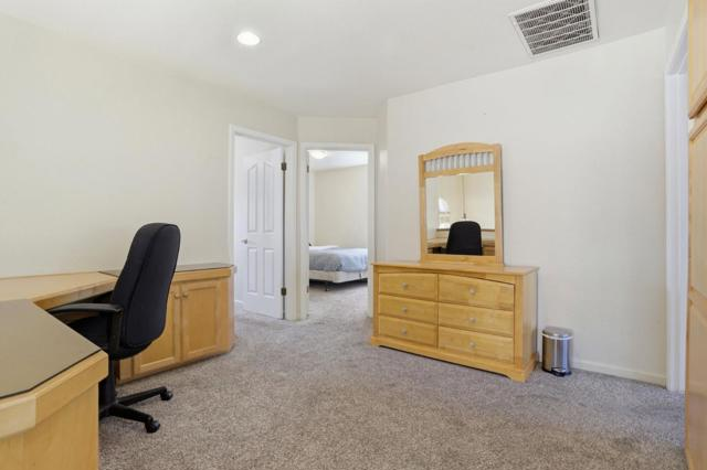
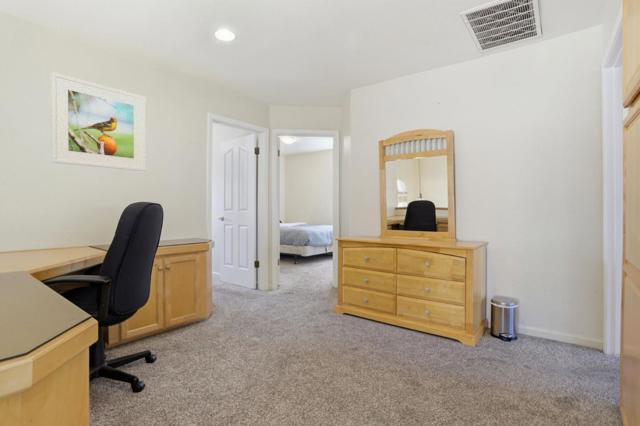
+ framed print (102, 126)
